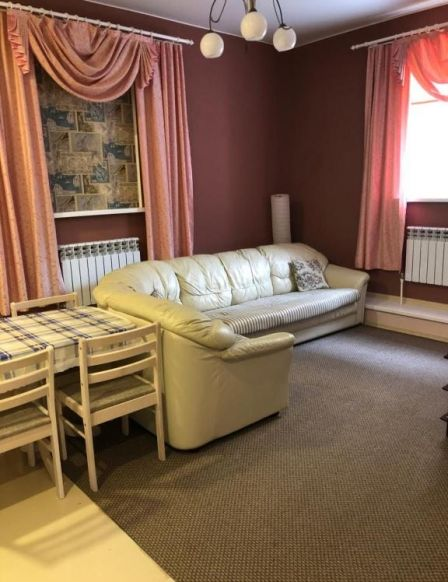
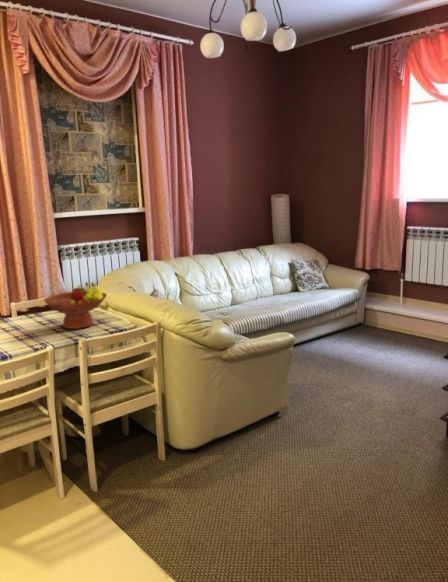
+ fruit bowl (76, 306)
